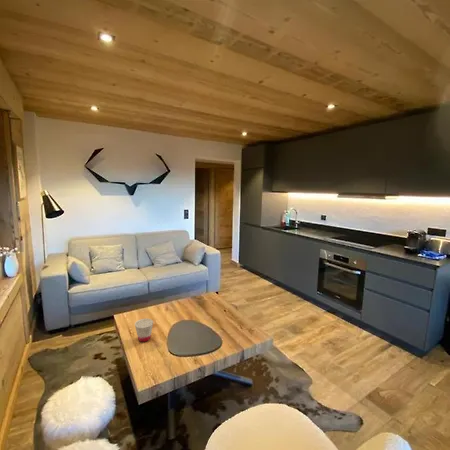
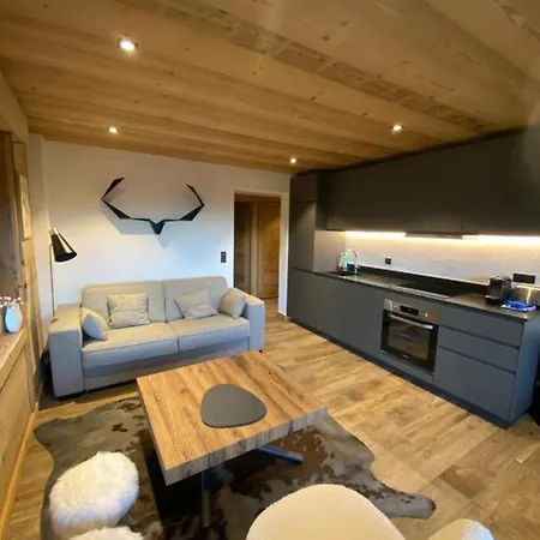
- cup (144, 331)
